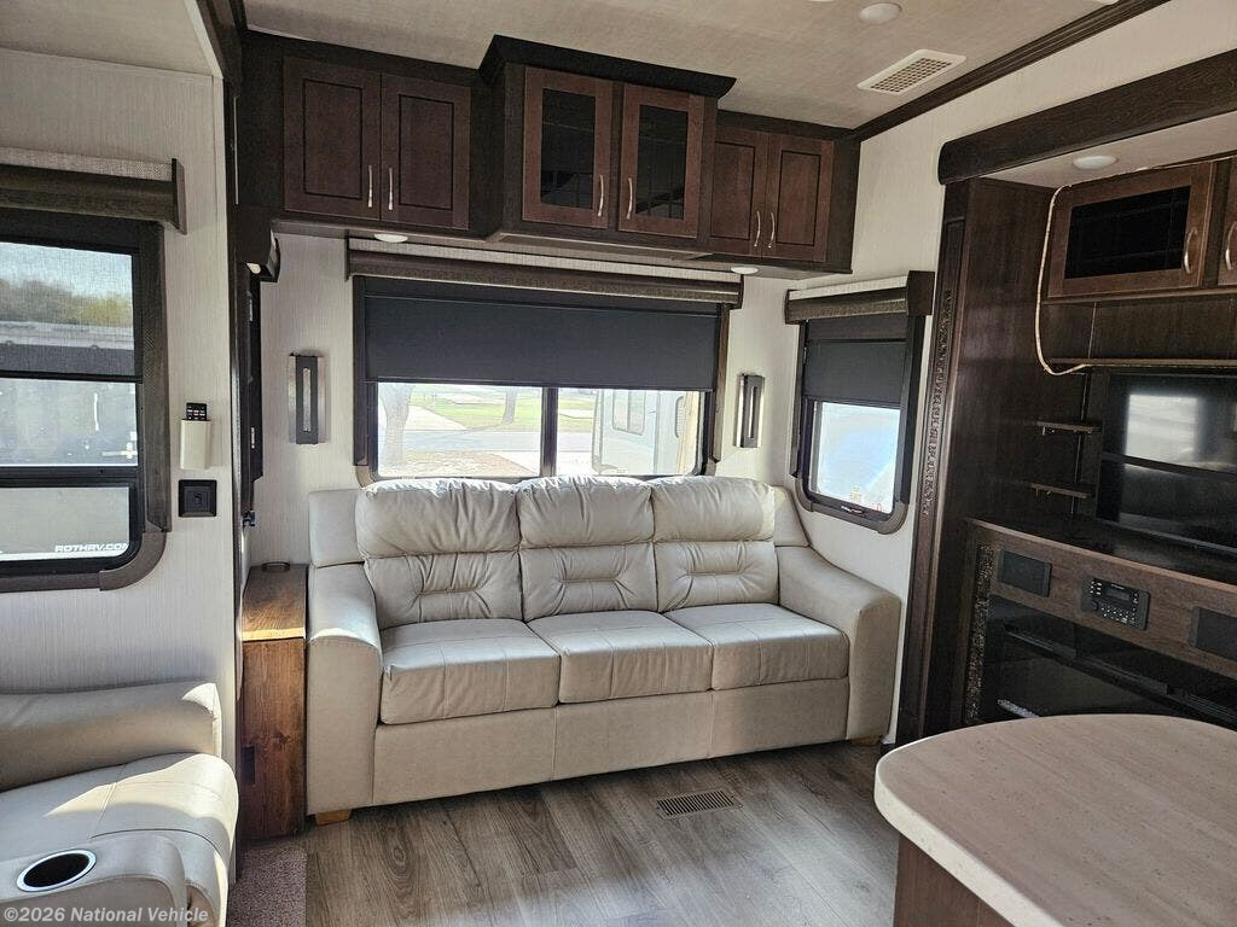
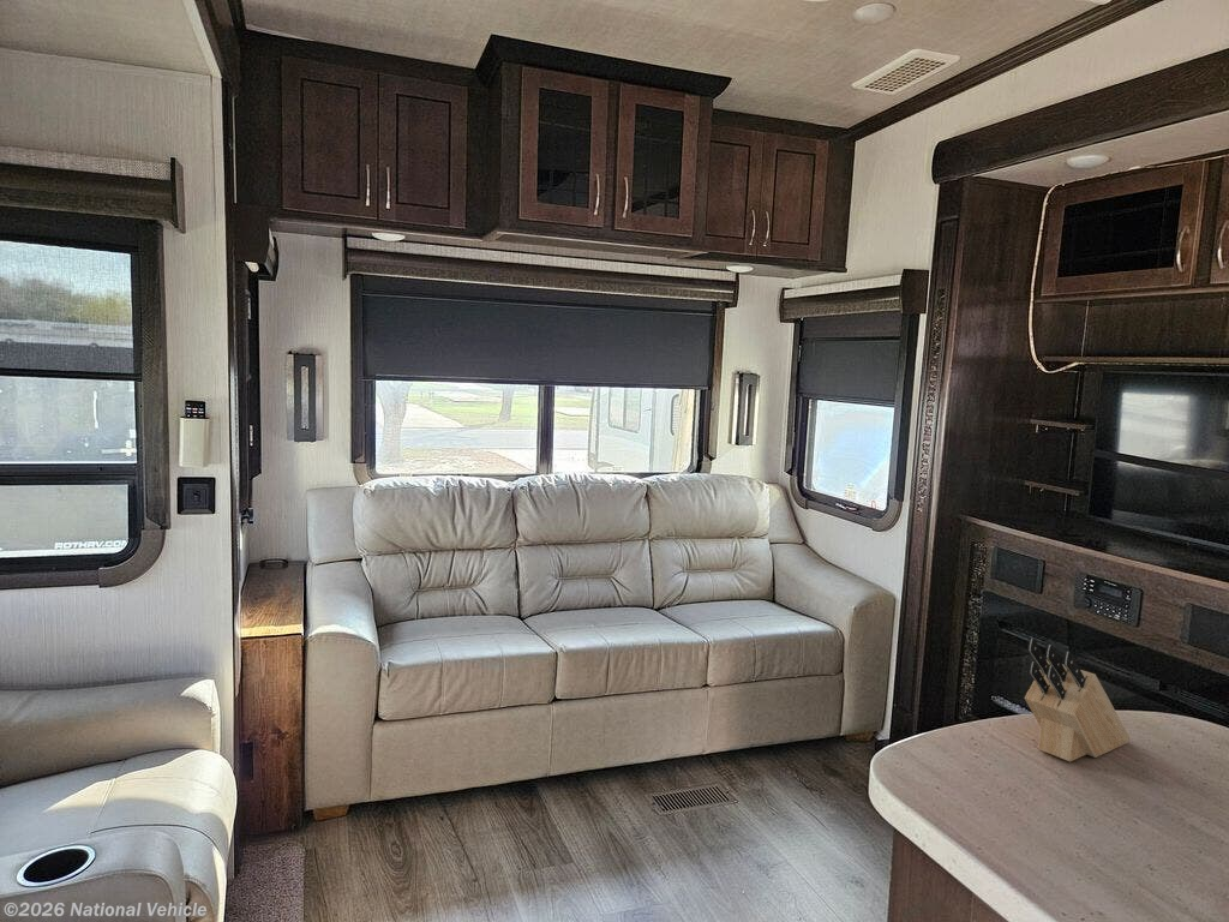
+ knife block (1075, 692)
